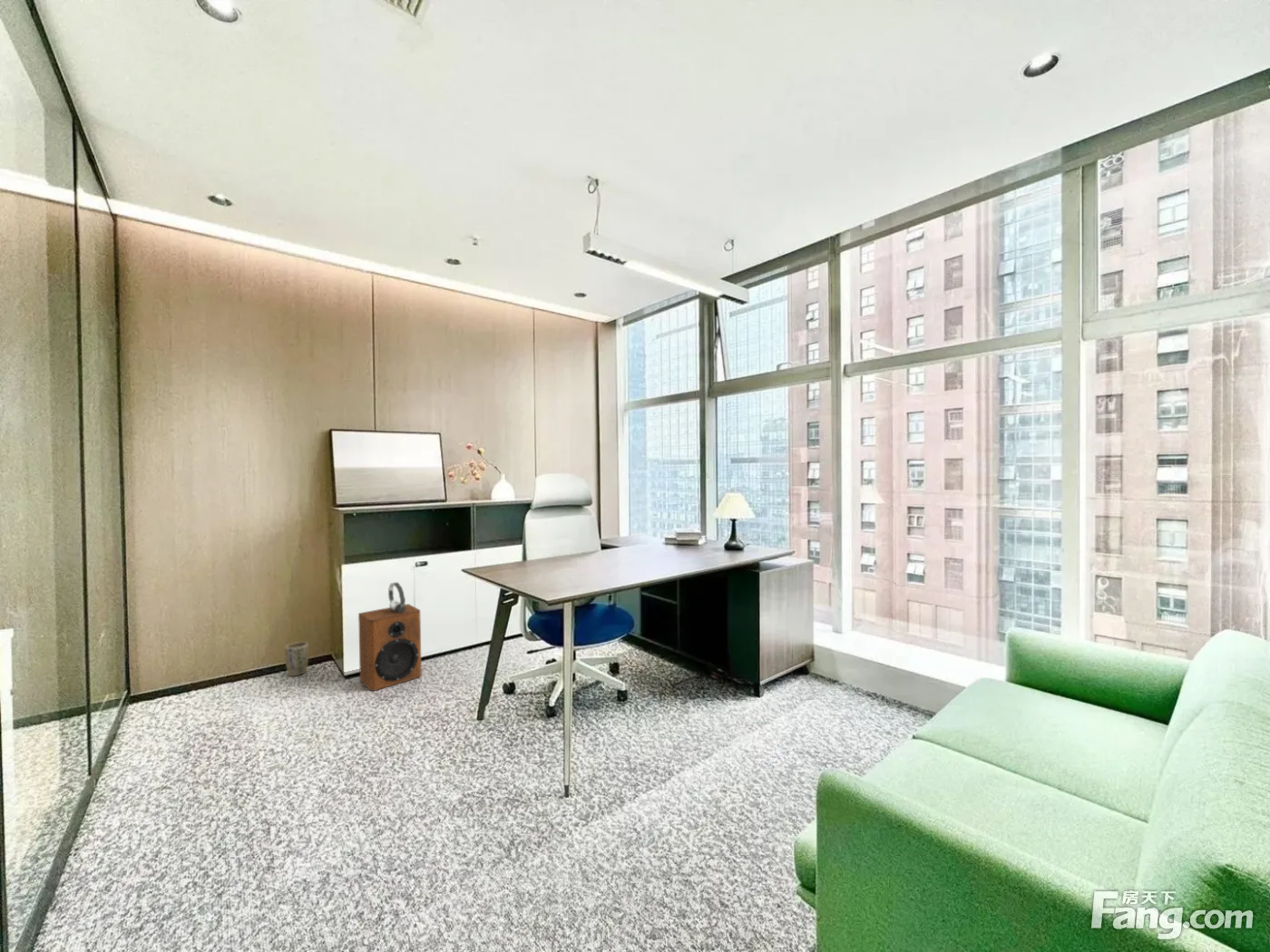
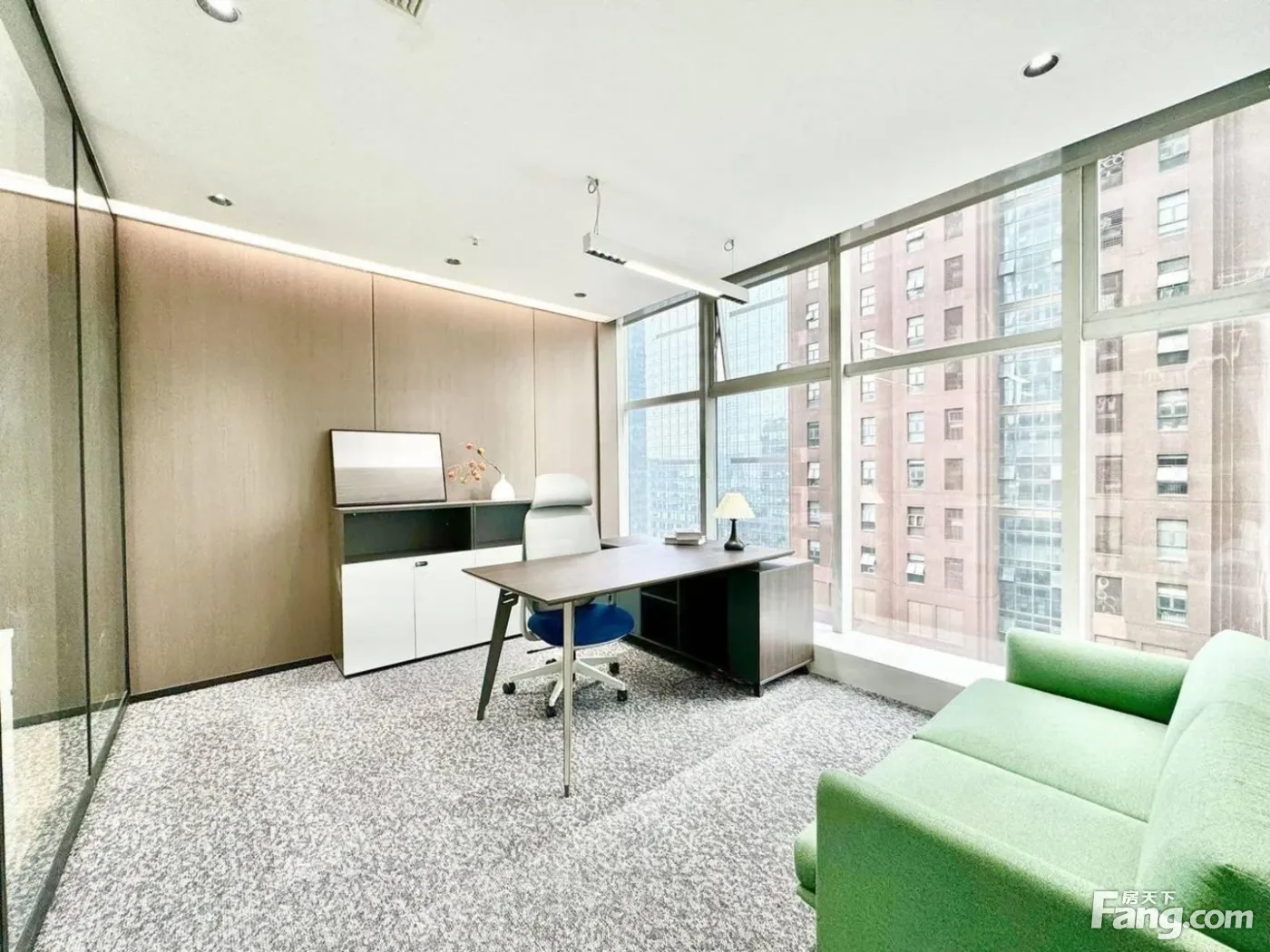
- speaker (390, 645)
- headphones (399, 597)
- plant pot (297, 659)
